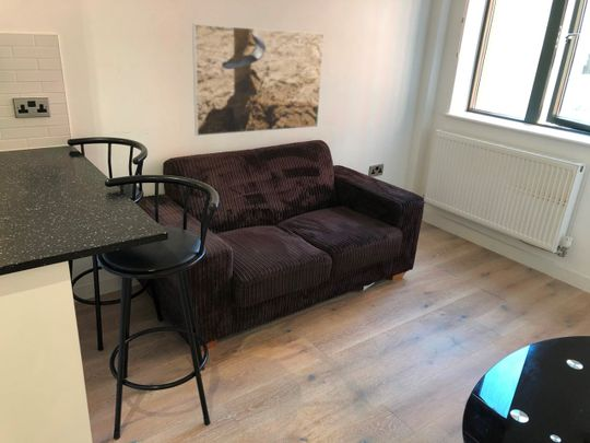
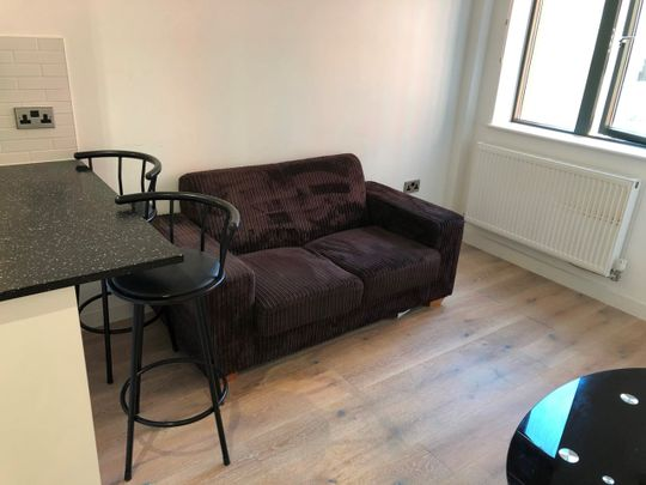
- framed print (262, 81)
